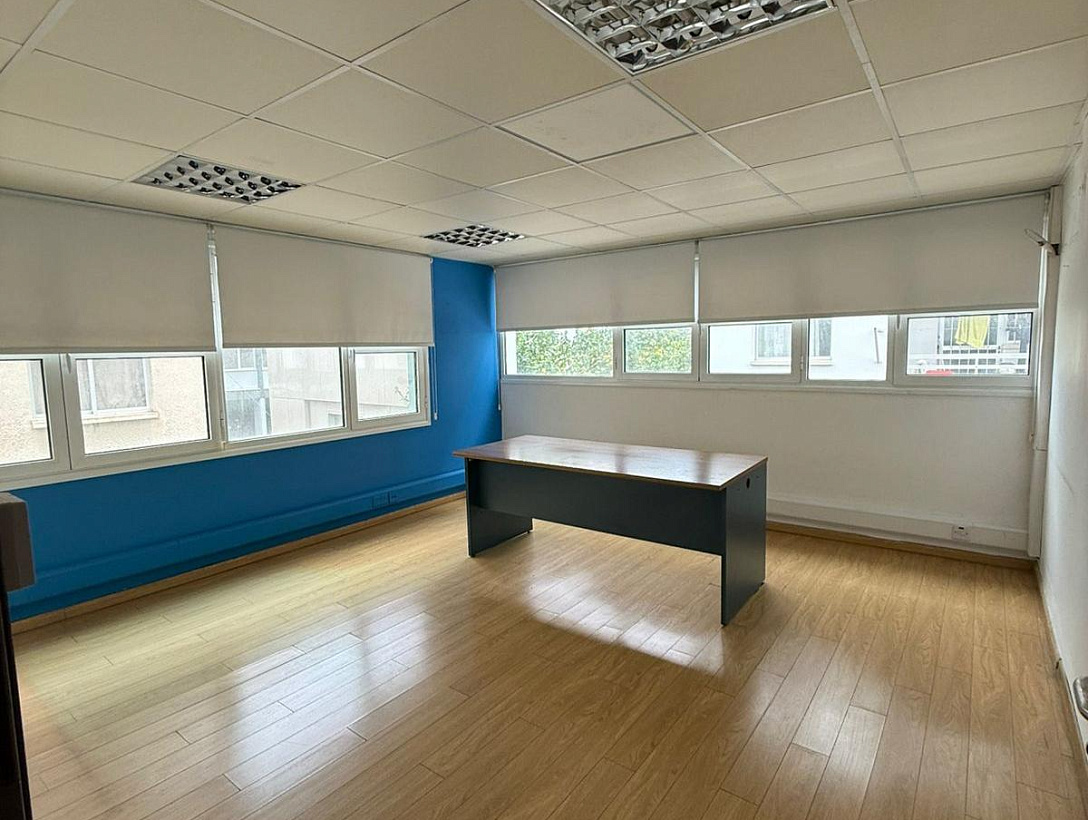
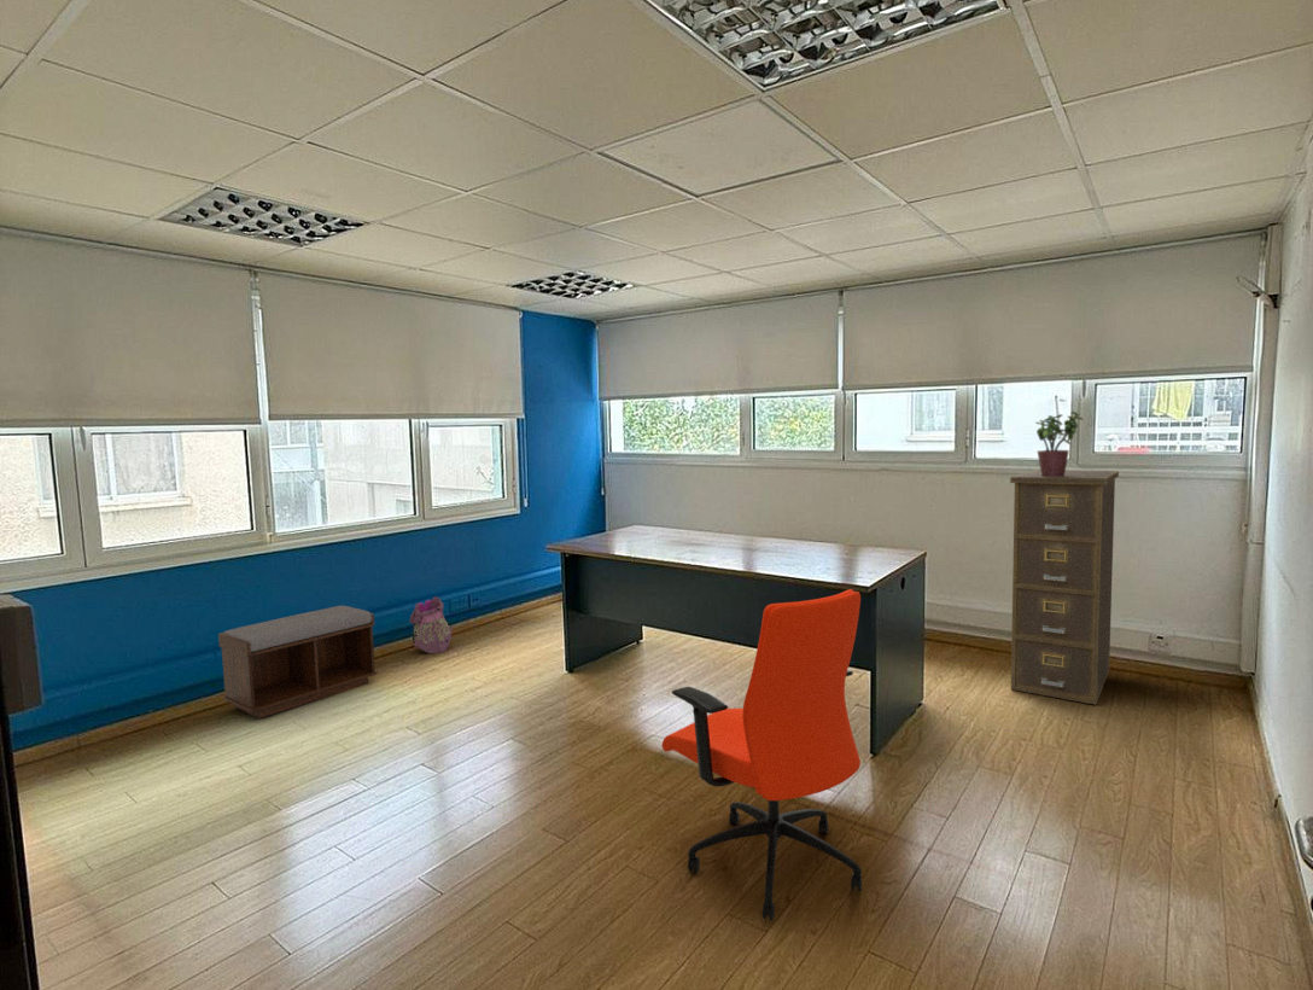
+ bench (302, 657)
+ office chair (768, 723)
+ potted plant (1054, 443)
+ filing cabinet (1063, 577)
+ backpack (430, 618)
